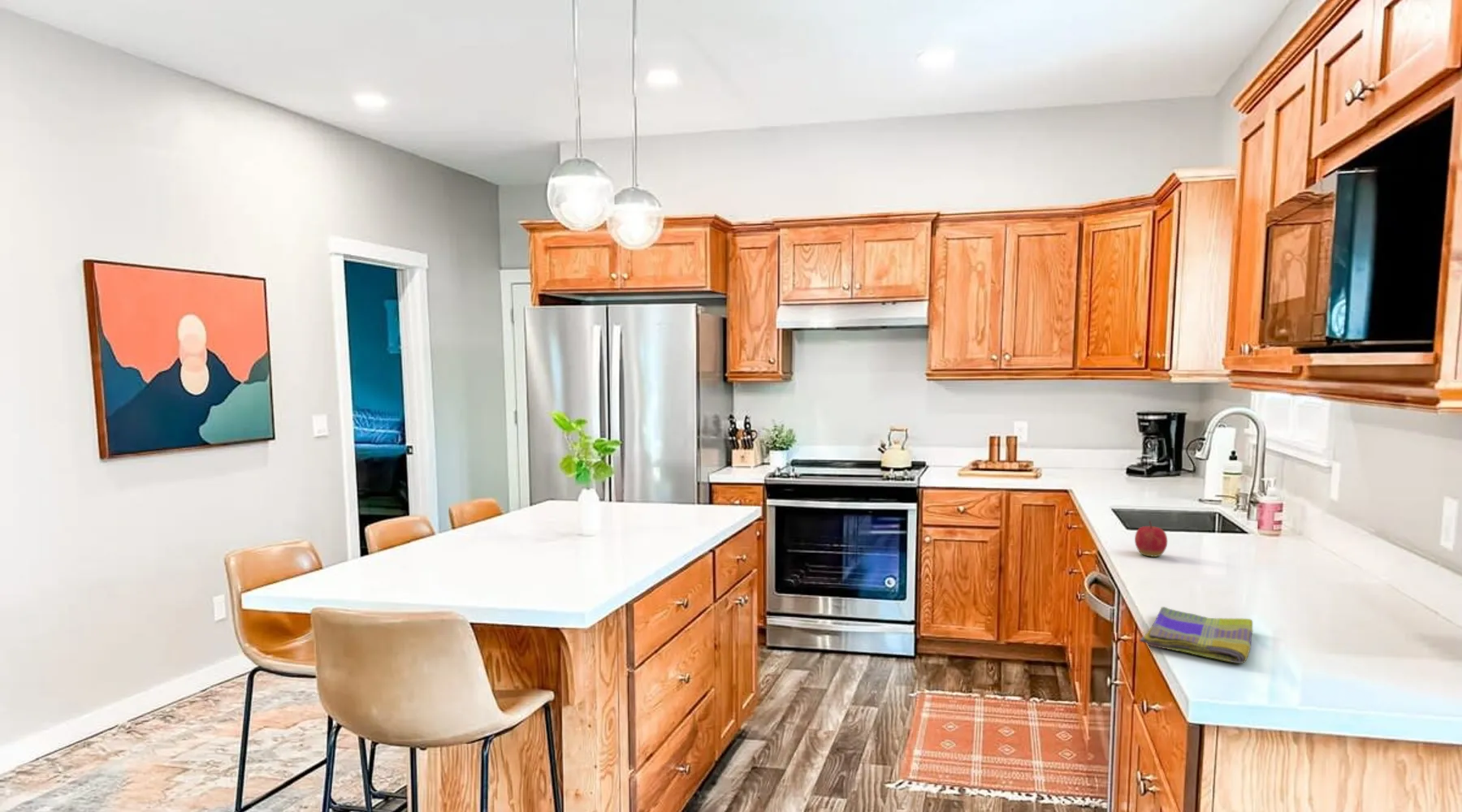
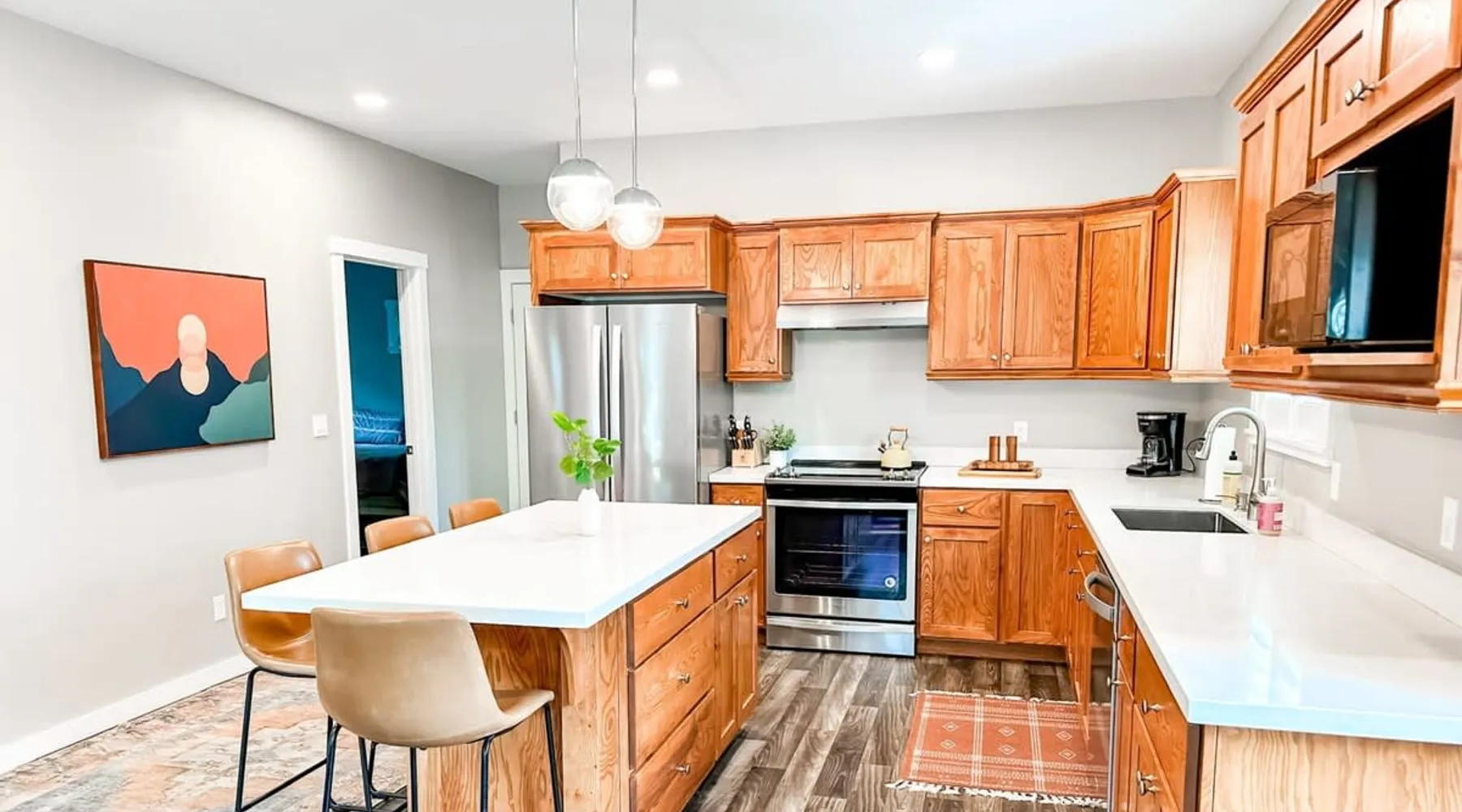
- dish towel (1199, 632)
- apple (1151, 537)
